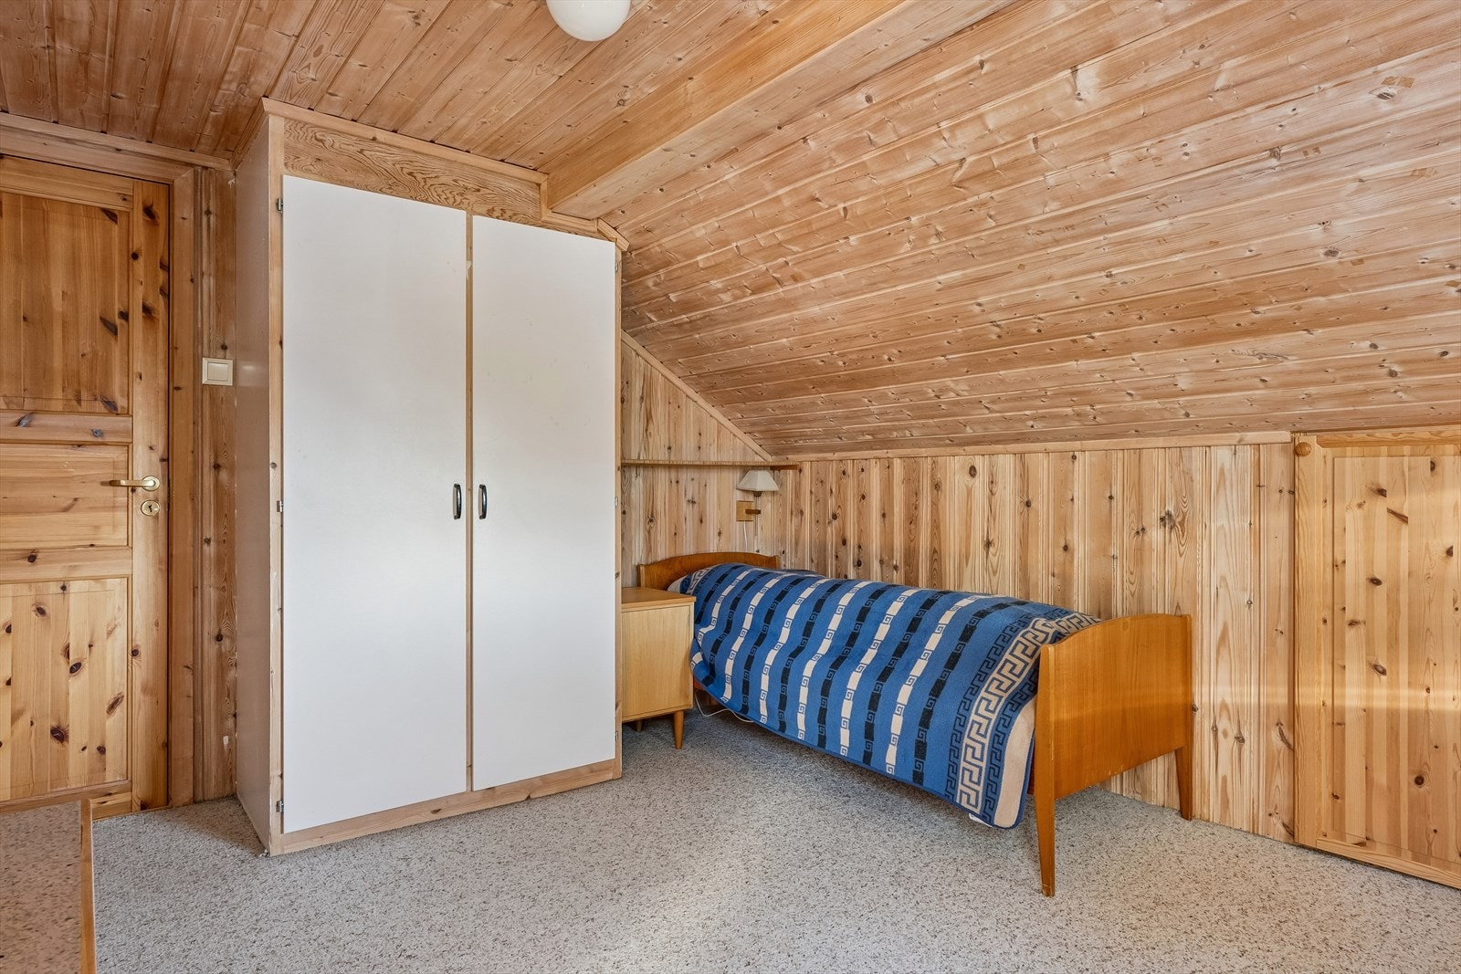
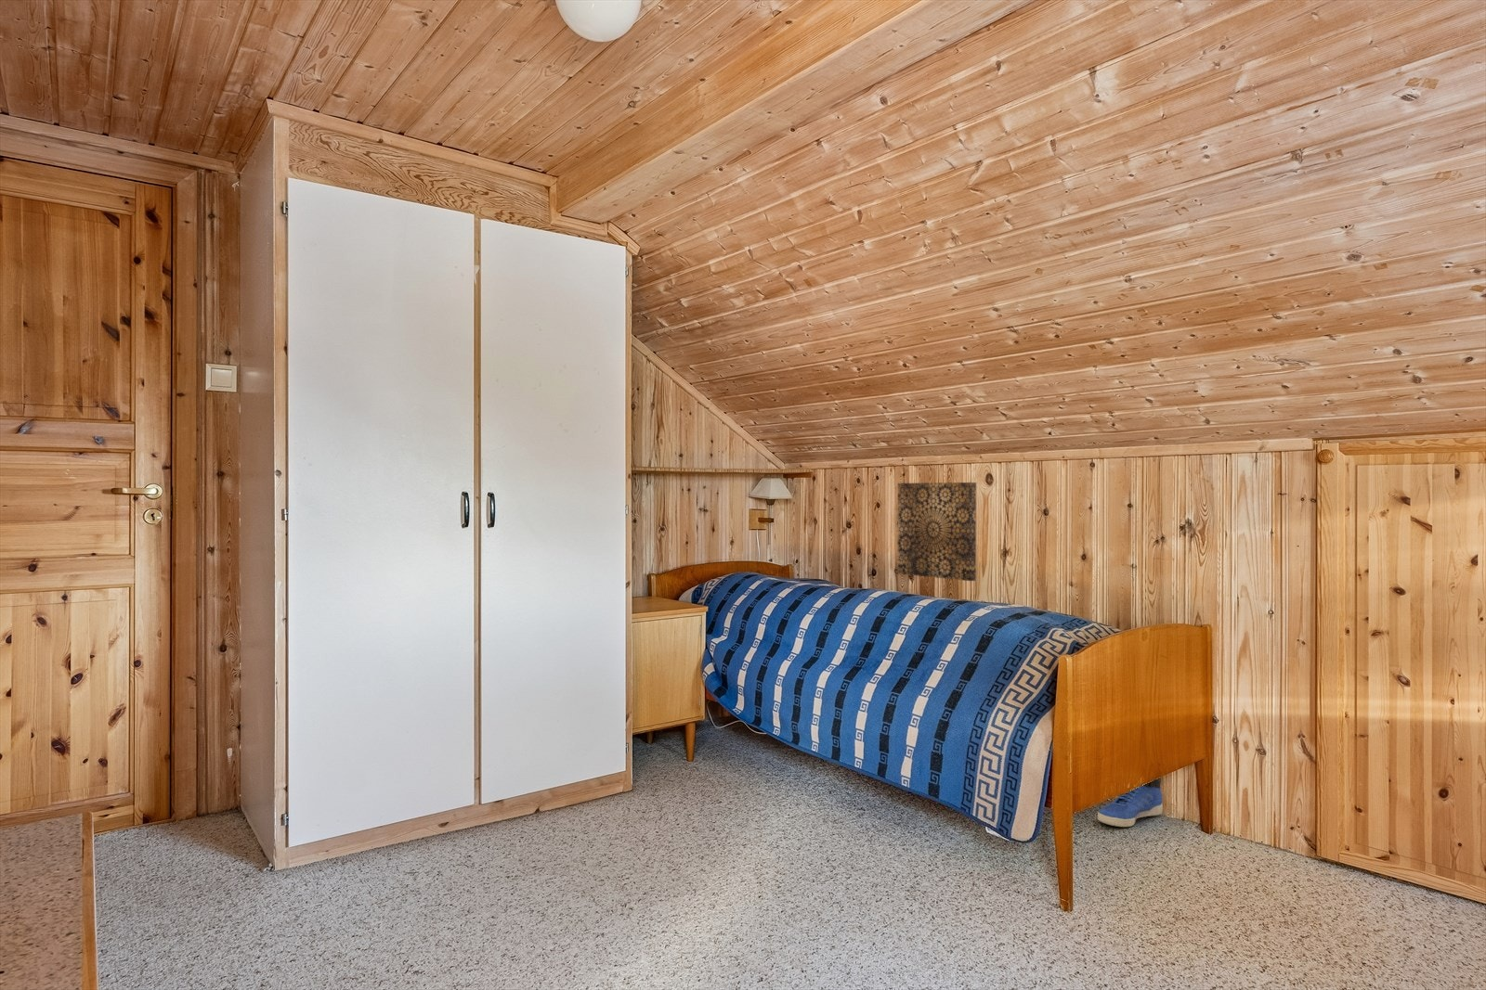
+ sneaker (1130, 793)
+ wall art (935, 529)
